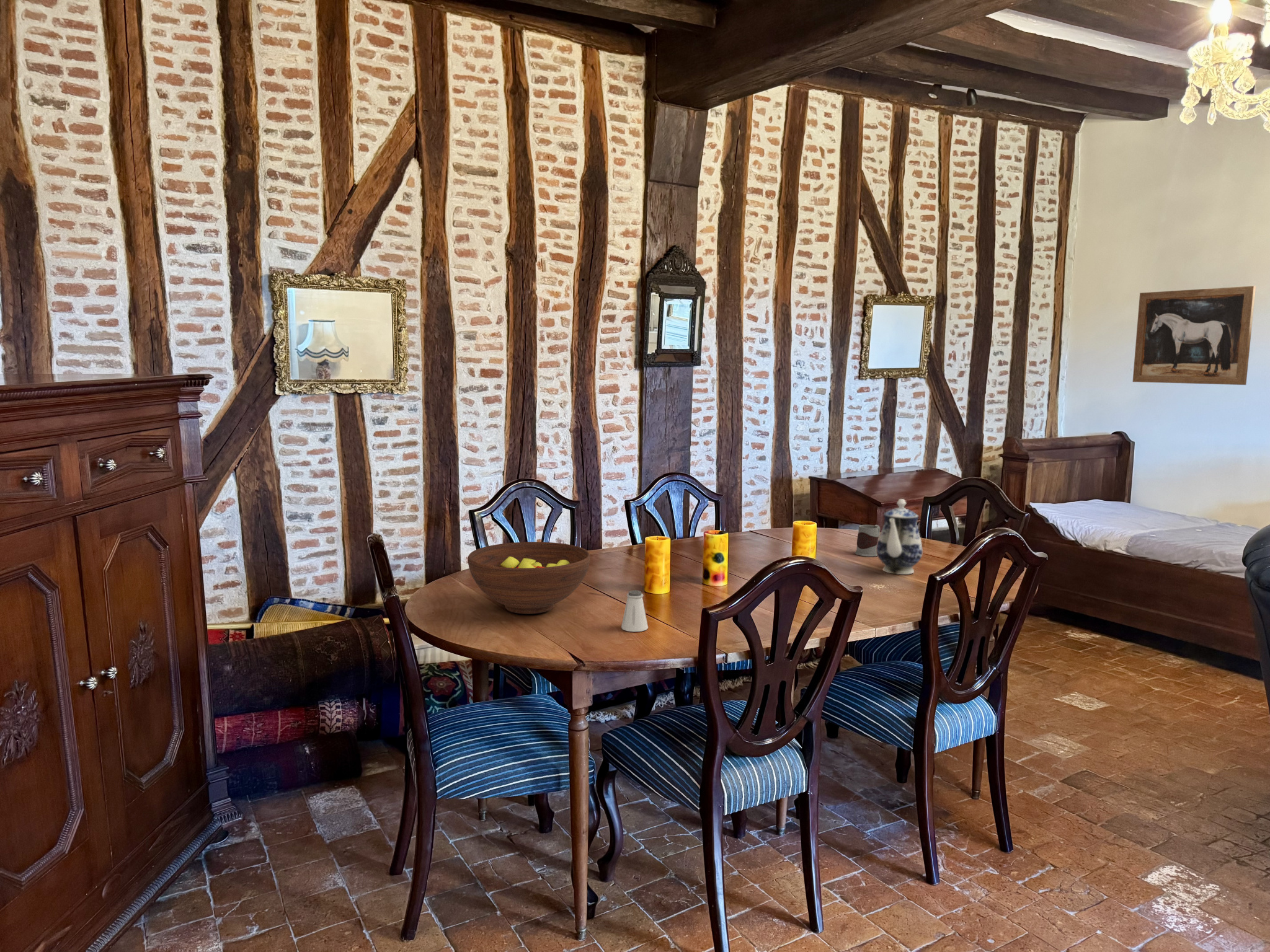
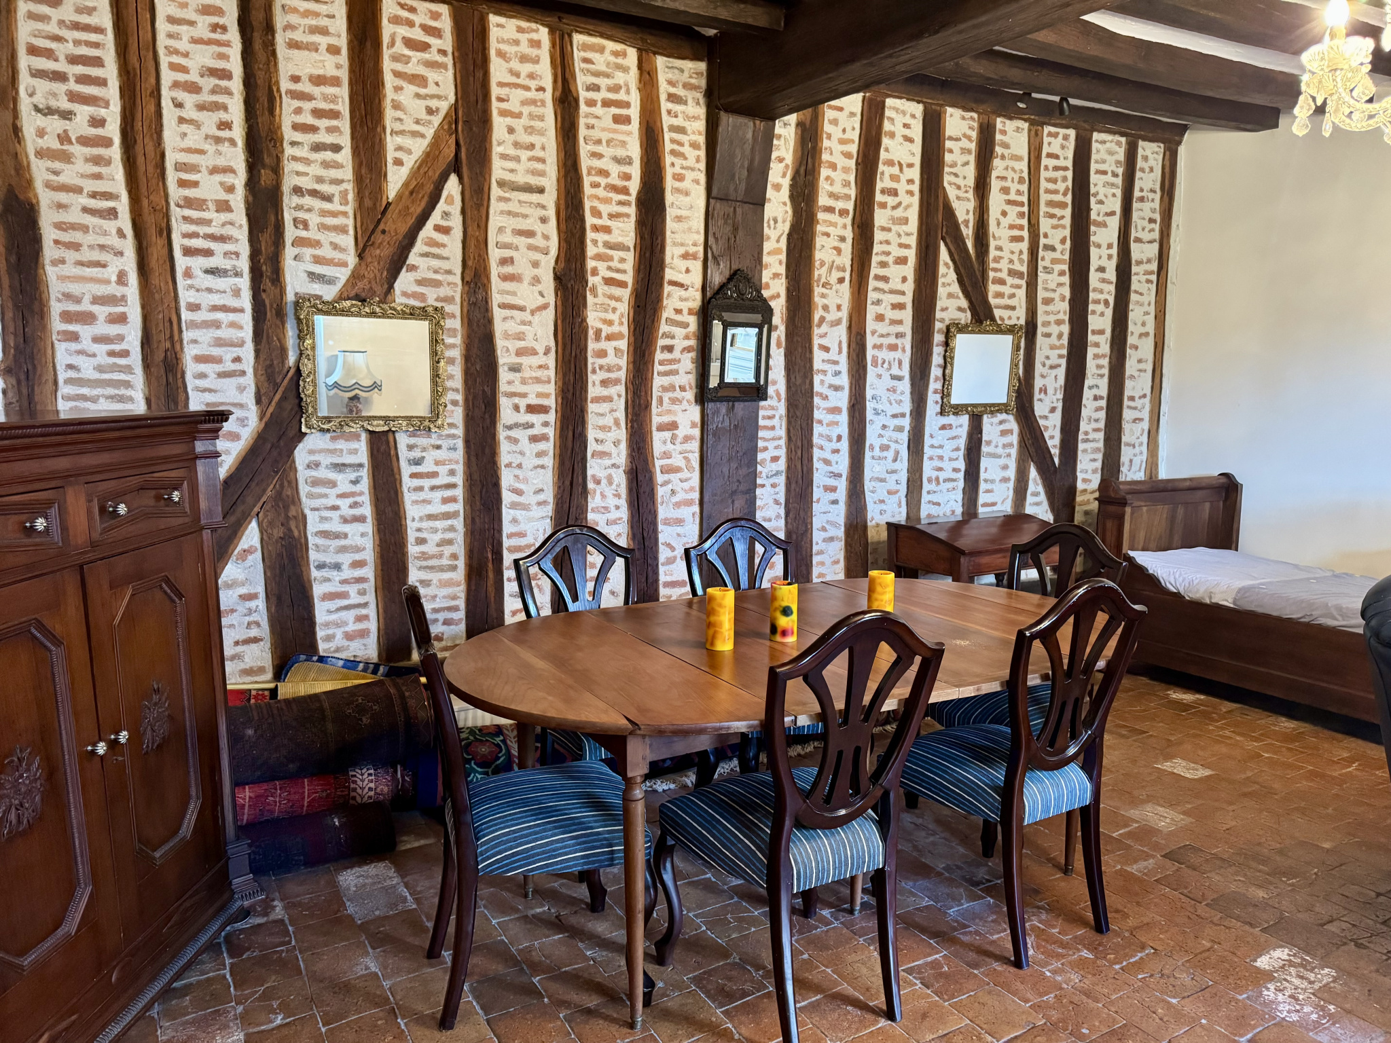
- wall art (1190, 337)
- mug (870, 539)
- saltshaker (634, 610)
- fruit bowl (530, 581)
- teapot (900, 535)
